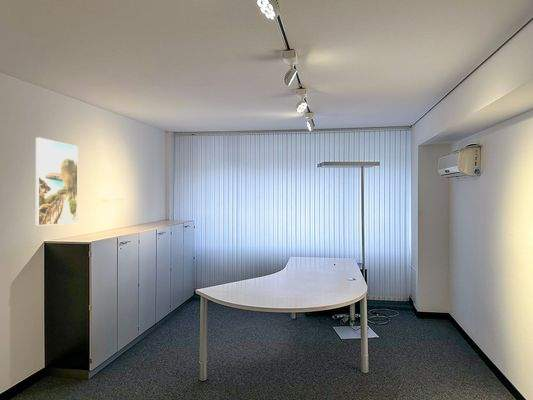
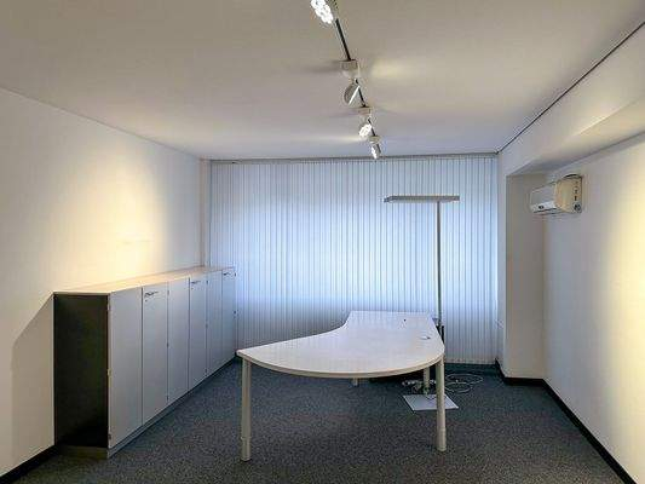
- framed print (58, 183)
